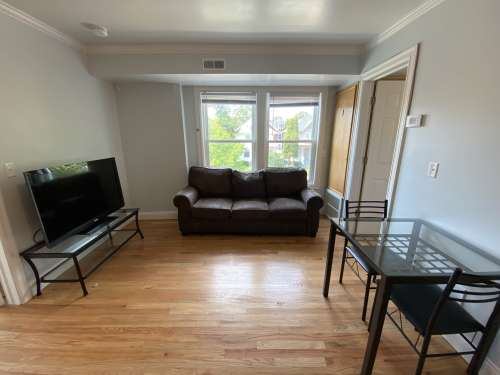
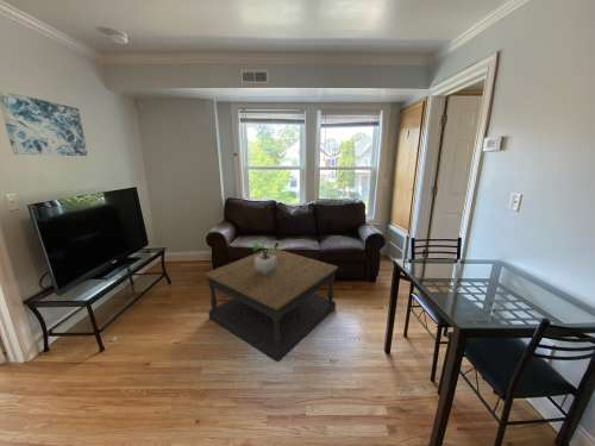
+ potted plant (263, 256)
+ wall art (49, 128)
+ coffee table (274, 291)
